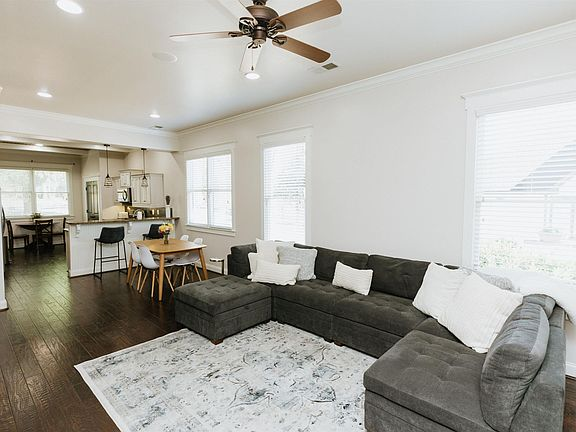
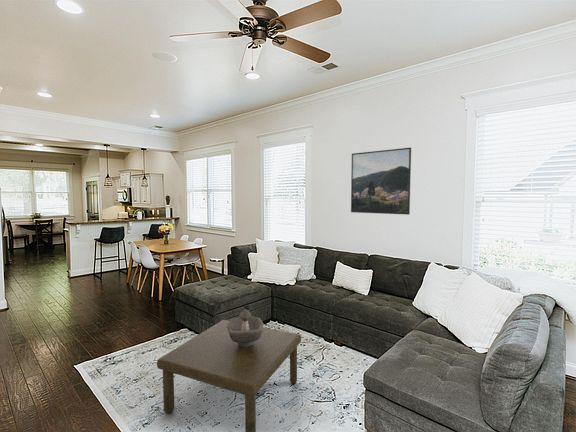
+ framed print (378, 182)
+ coffee table (235, 371)
+ decorative bowl (245, 326)
